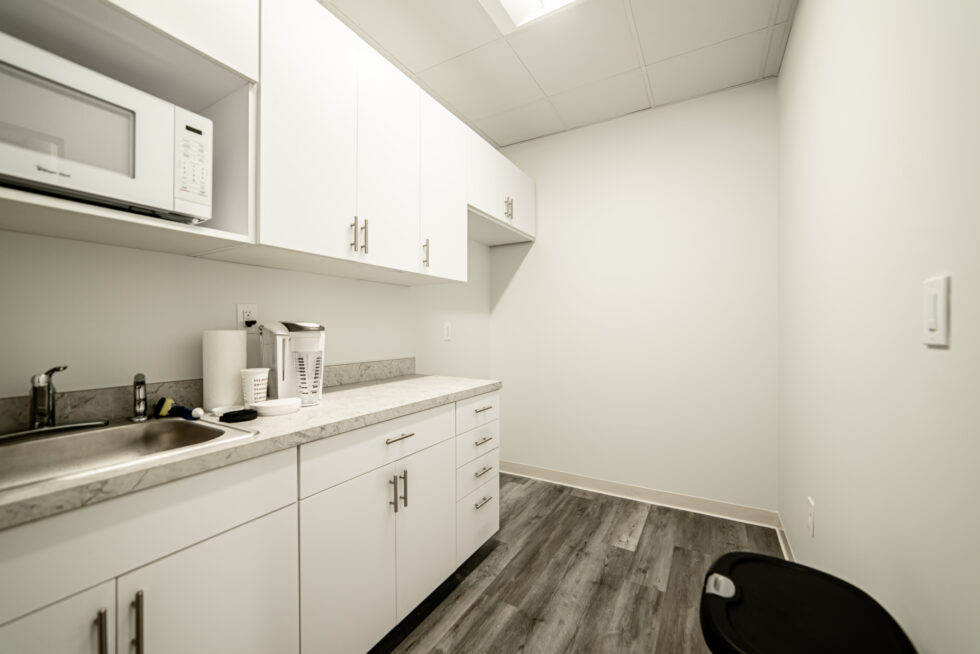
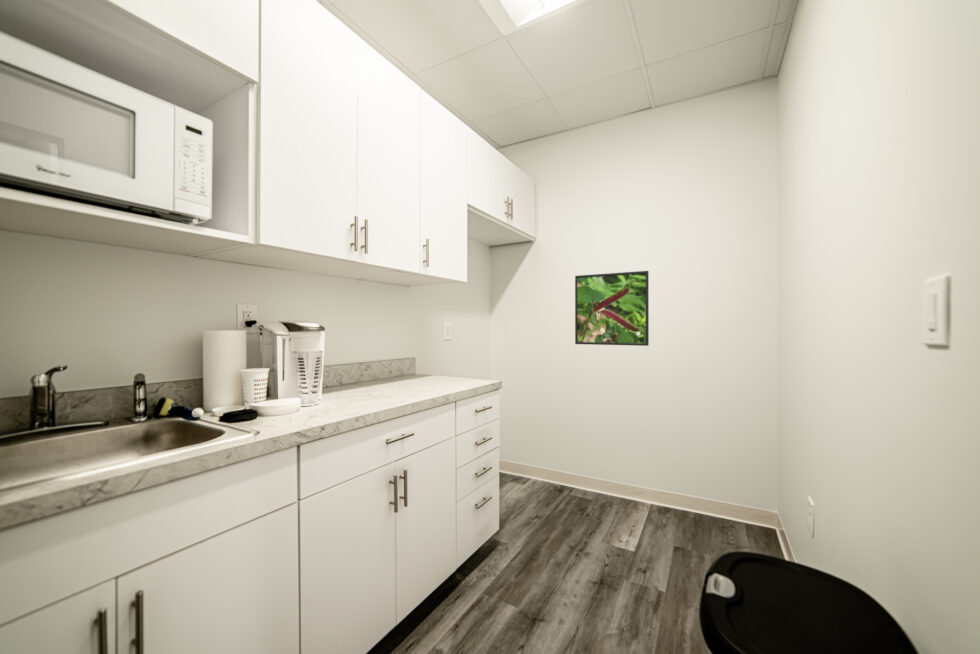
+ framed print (610, 309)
